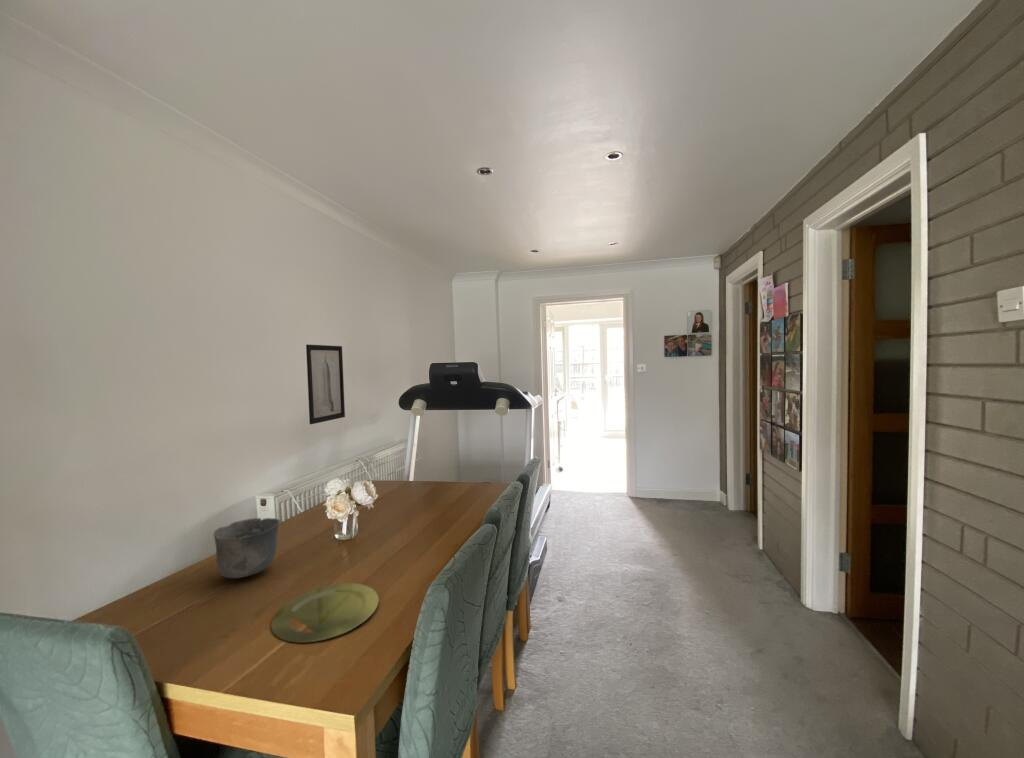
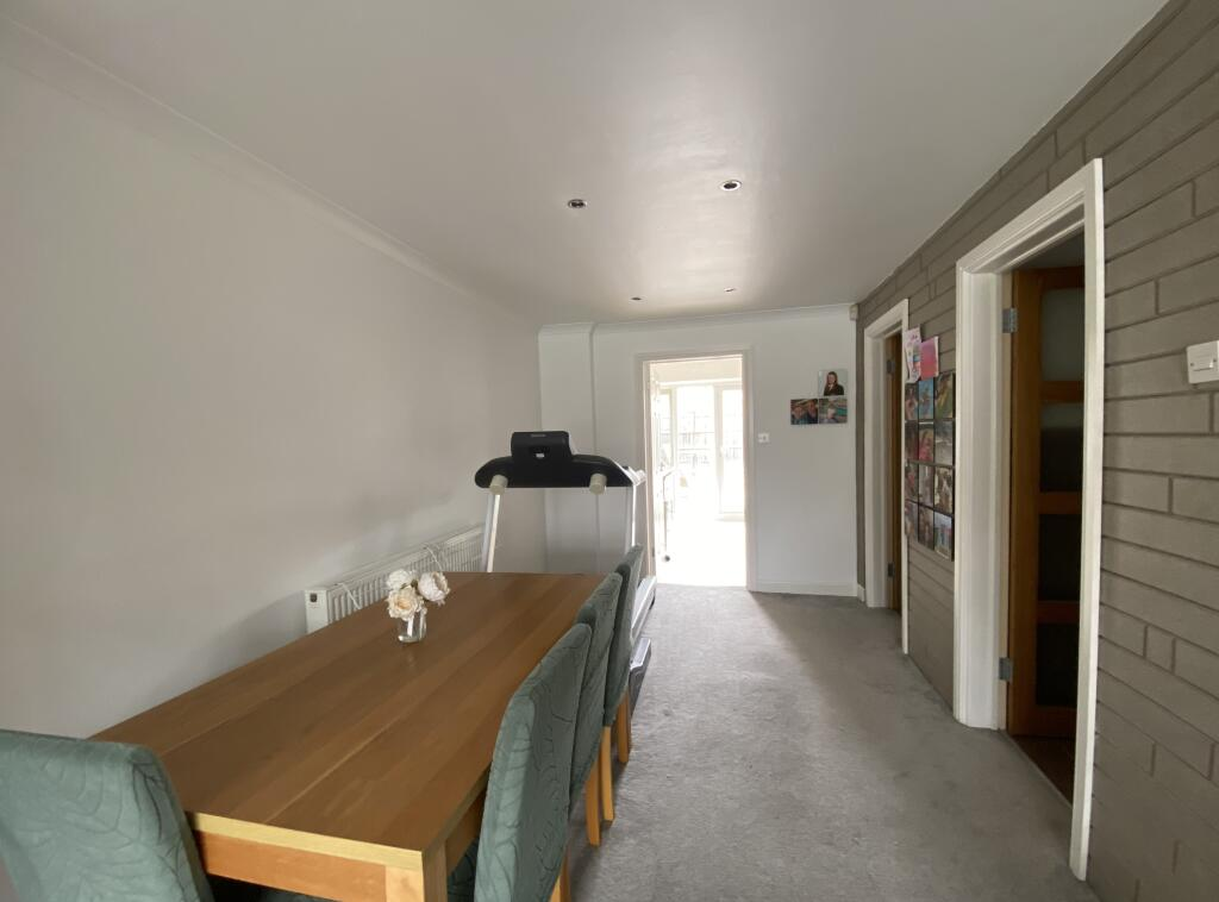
- cup (249, 549)
- wall art (326, 383)
- plate (327, 610)
